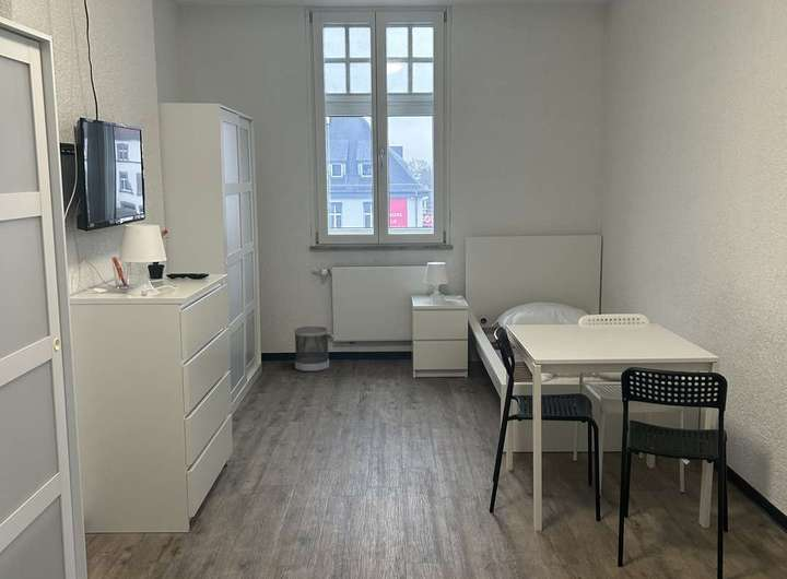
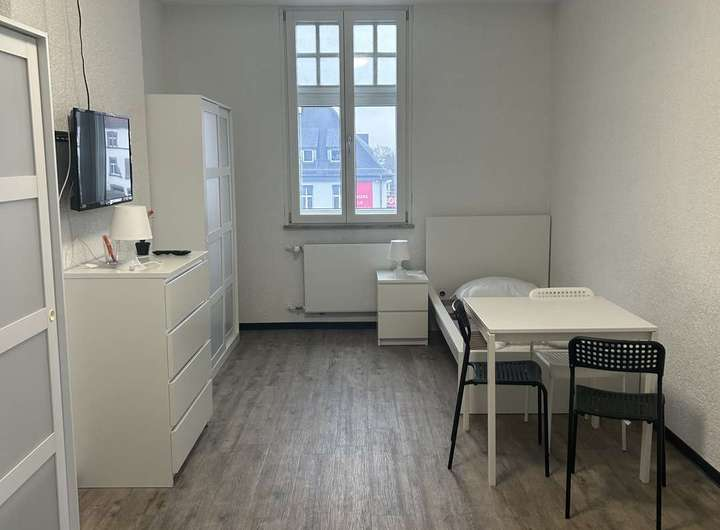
- wastebasket (312, 348)
